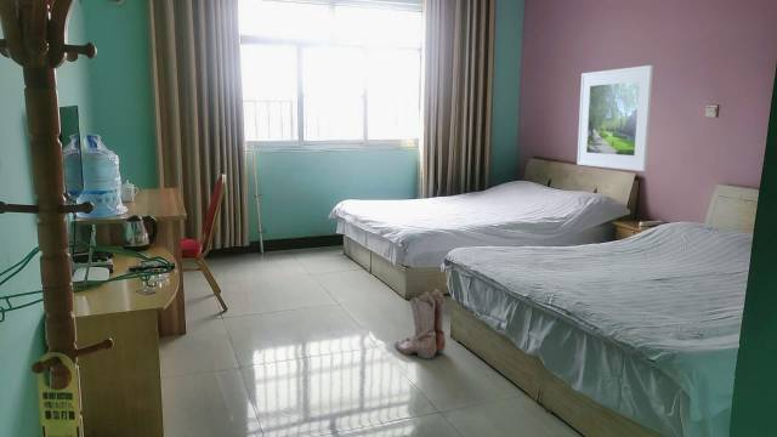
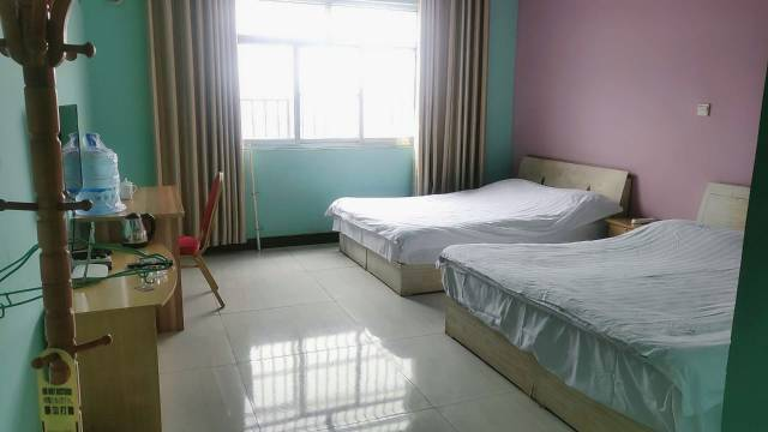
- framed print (611, 119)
- boots (419, 319)
